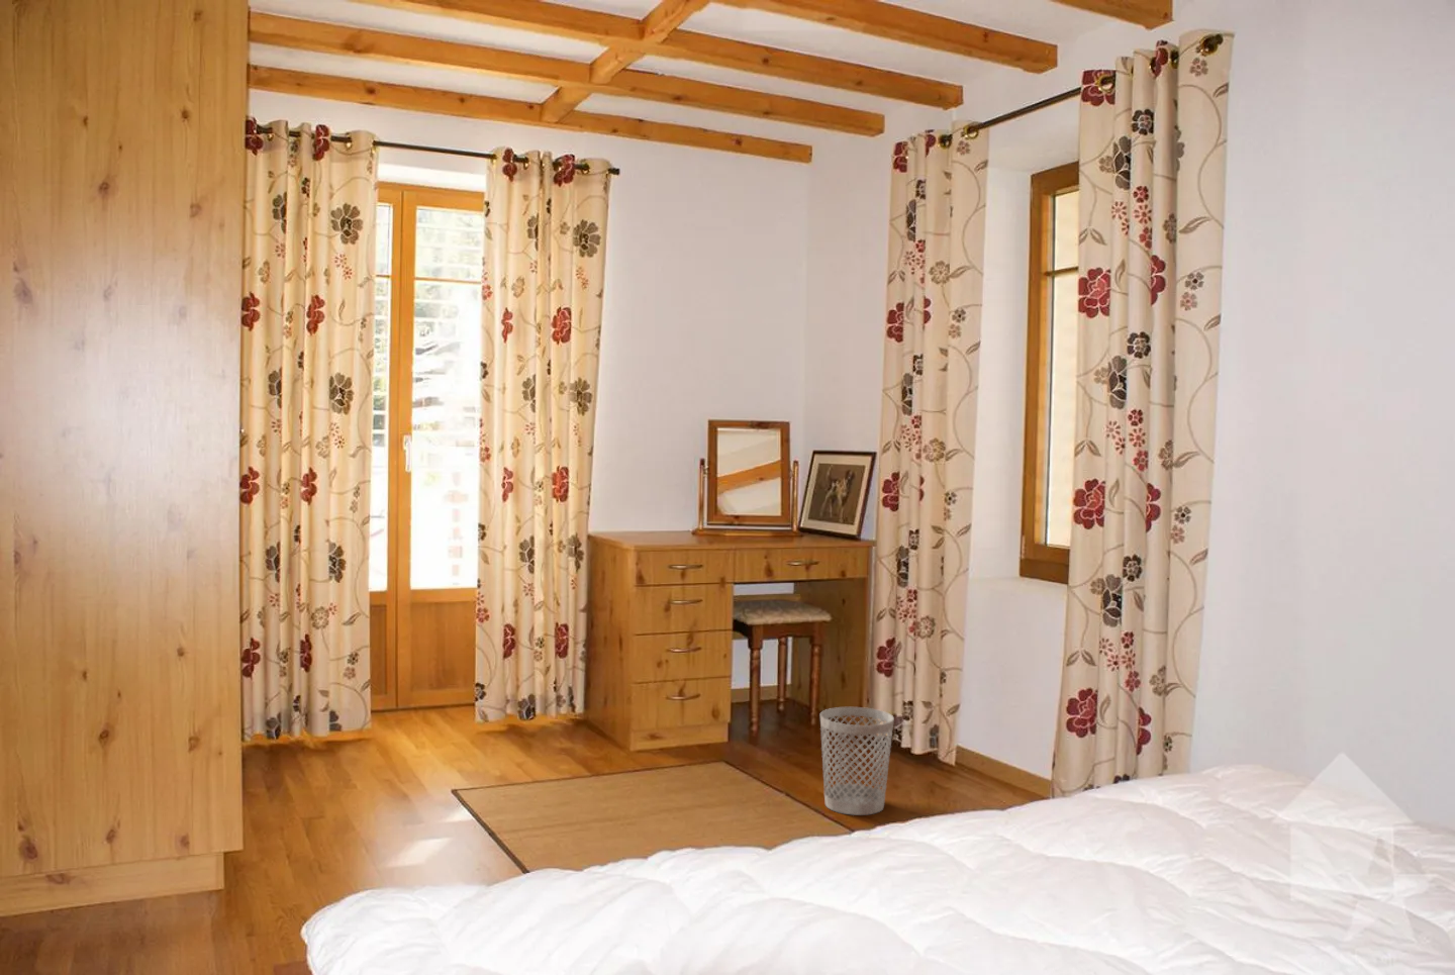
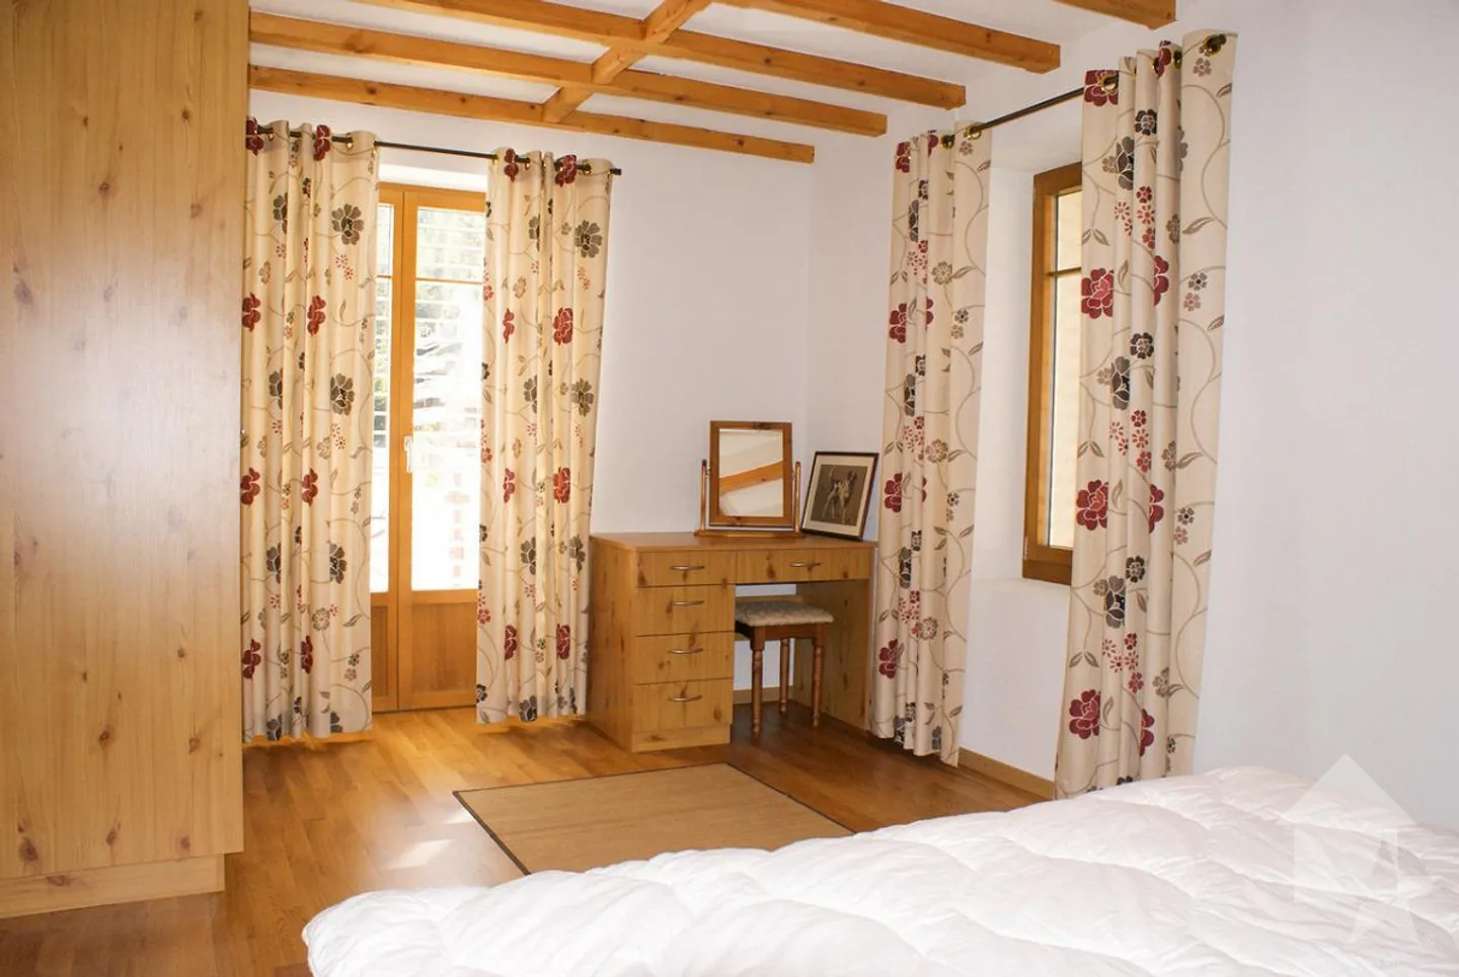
- wastebasket (854, 760)
